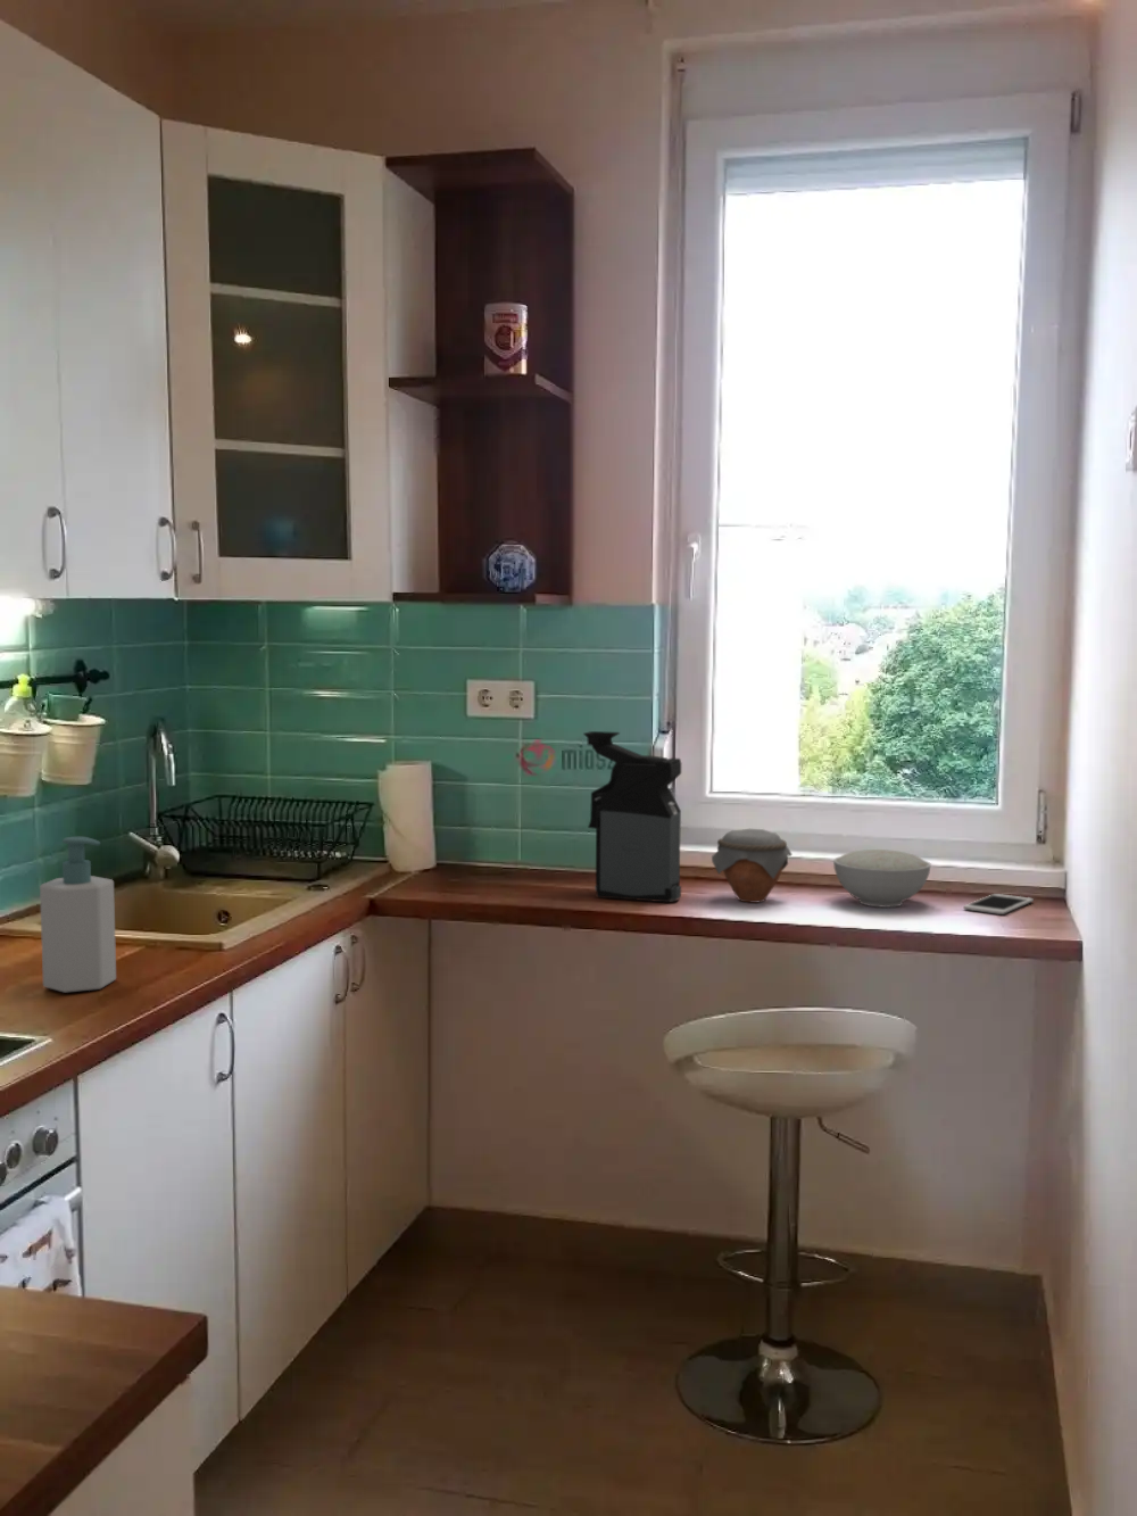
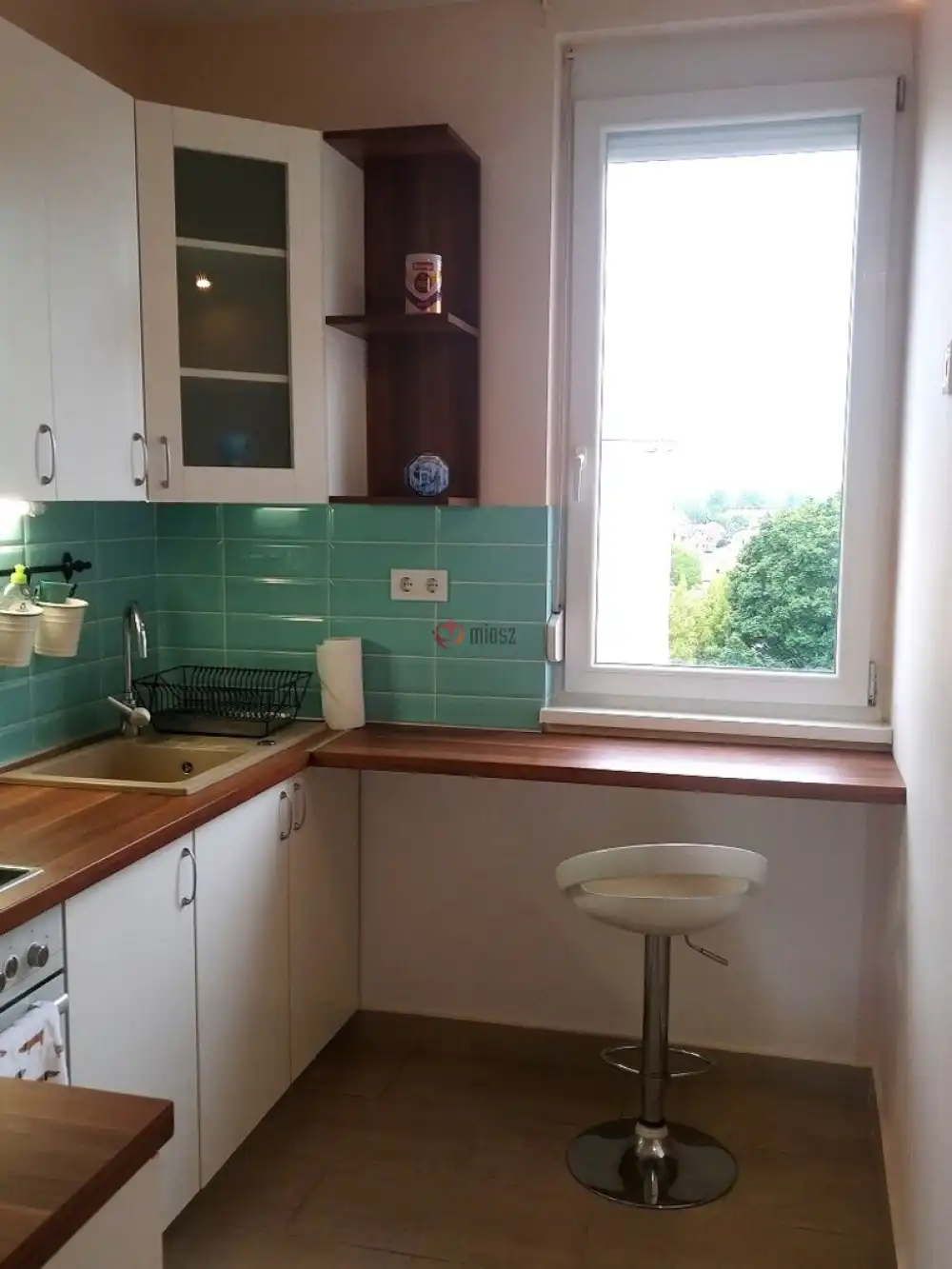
- coffee maker (633, 815)
- jar (752, 865)
- bowl (881, 877)
- cell phone (998, 903)
- soap bottle (78, 912)
